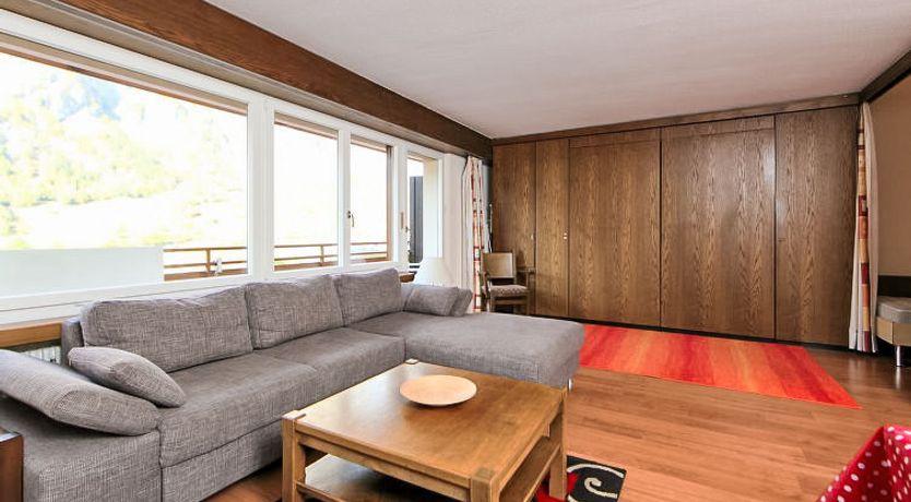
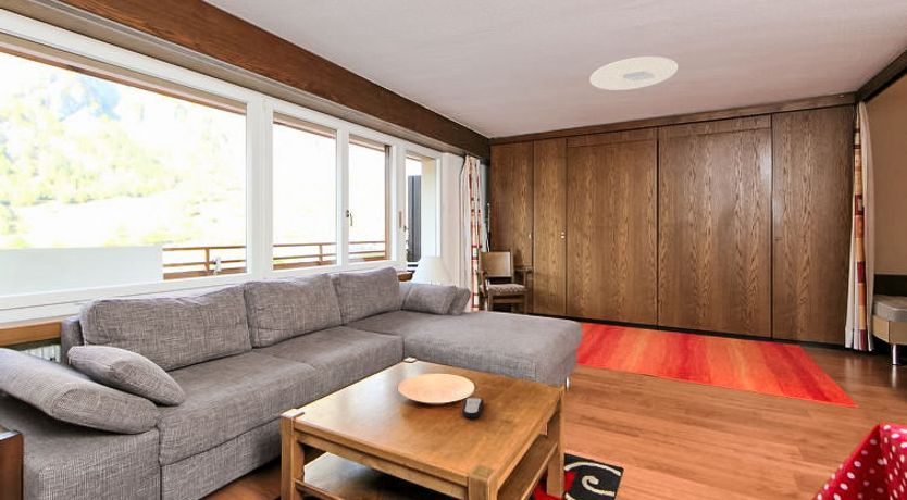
+ remote control (472, 407)
+ ceiling light (632, 71)
